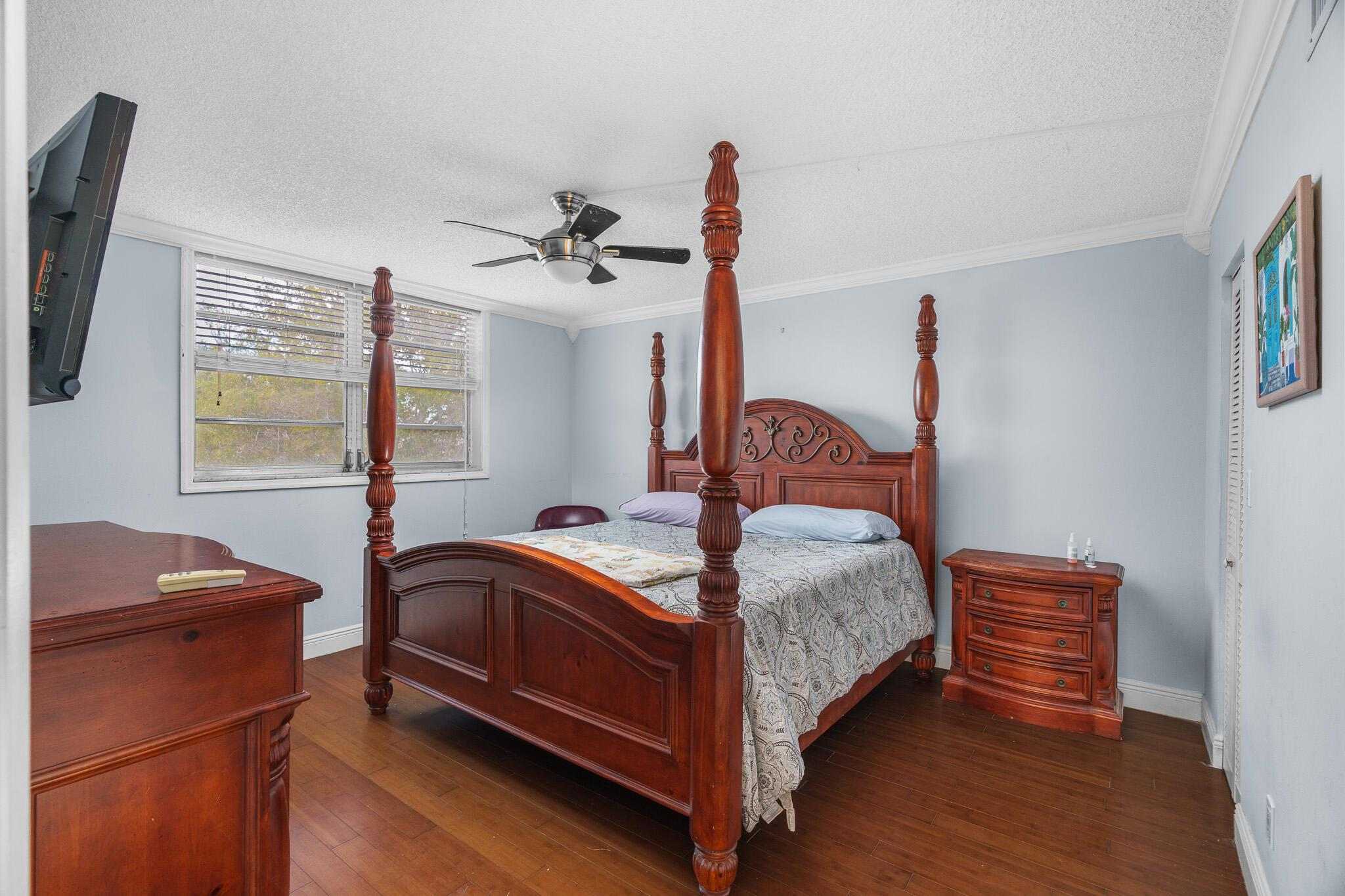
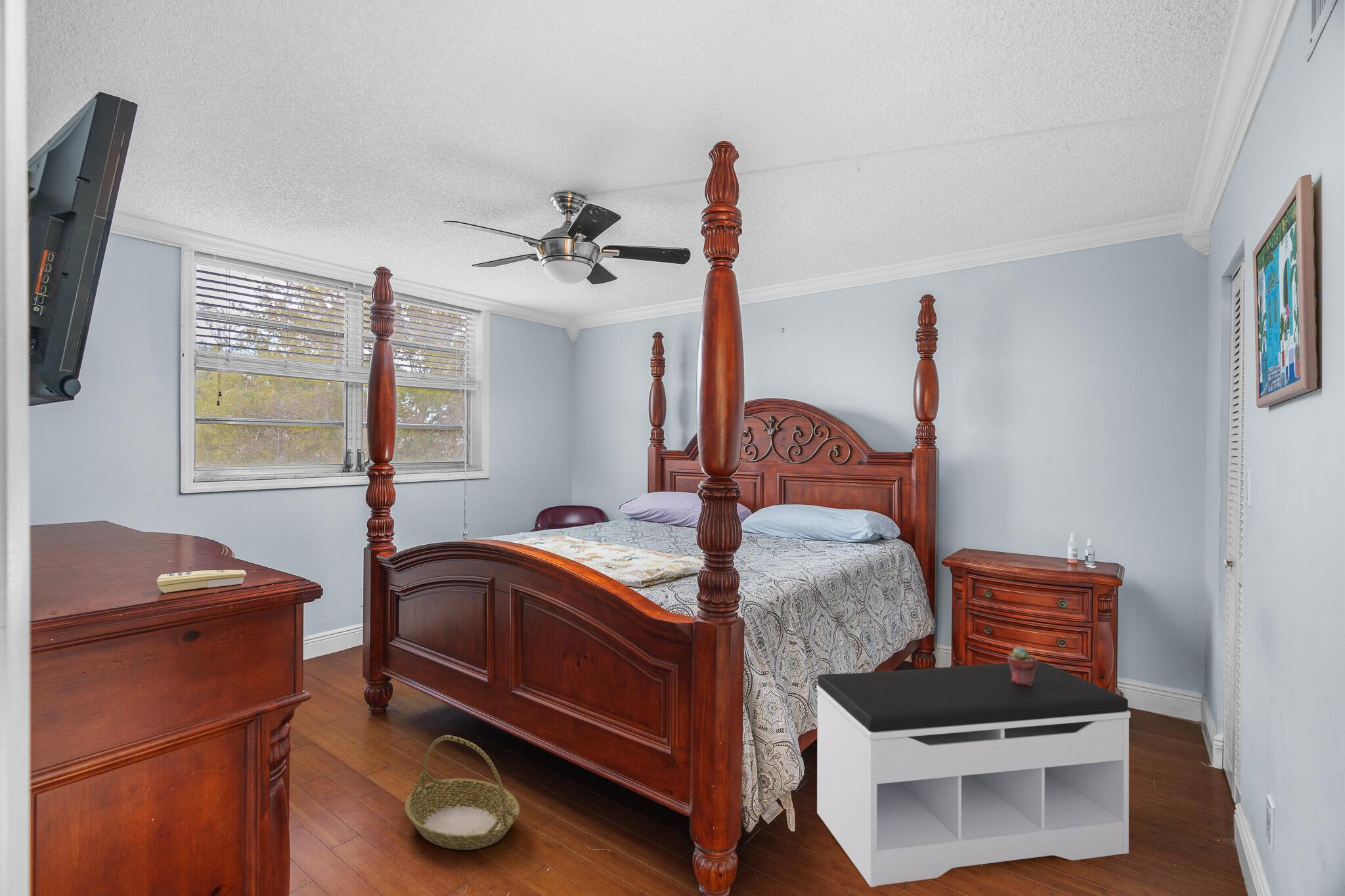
+ basket (462, 782)
+ potted succulent (1022, 664)
+ bench (965, 758)
